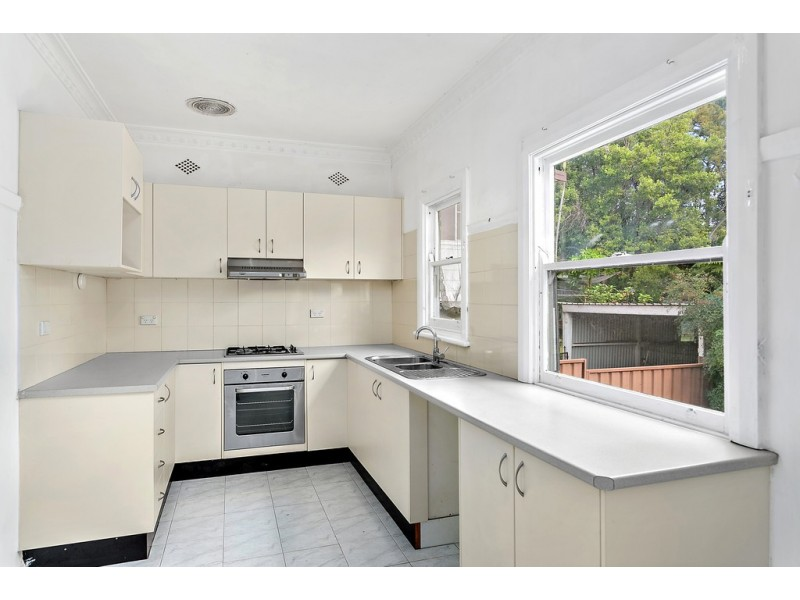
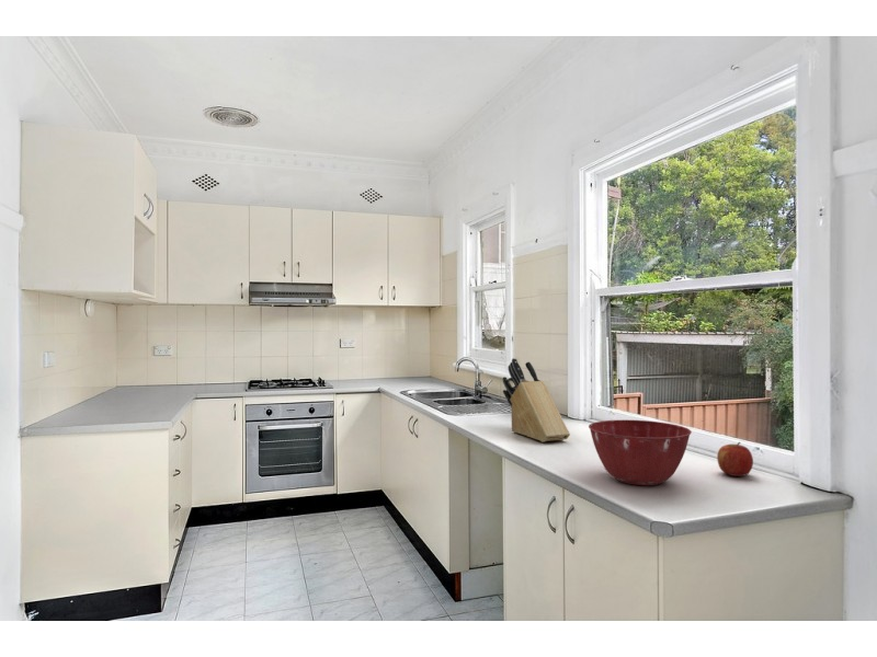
+ mixing bowl (638, 453)
+ apple (734, 458)
+ knife block (533, 396)
